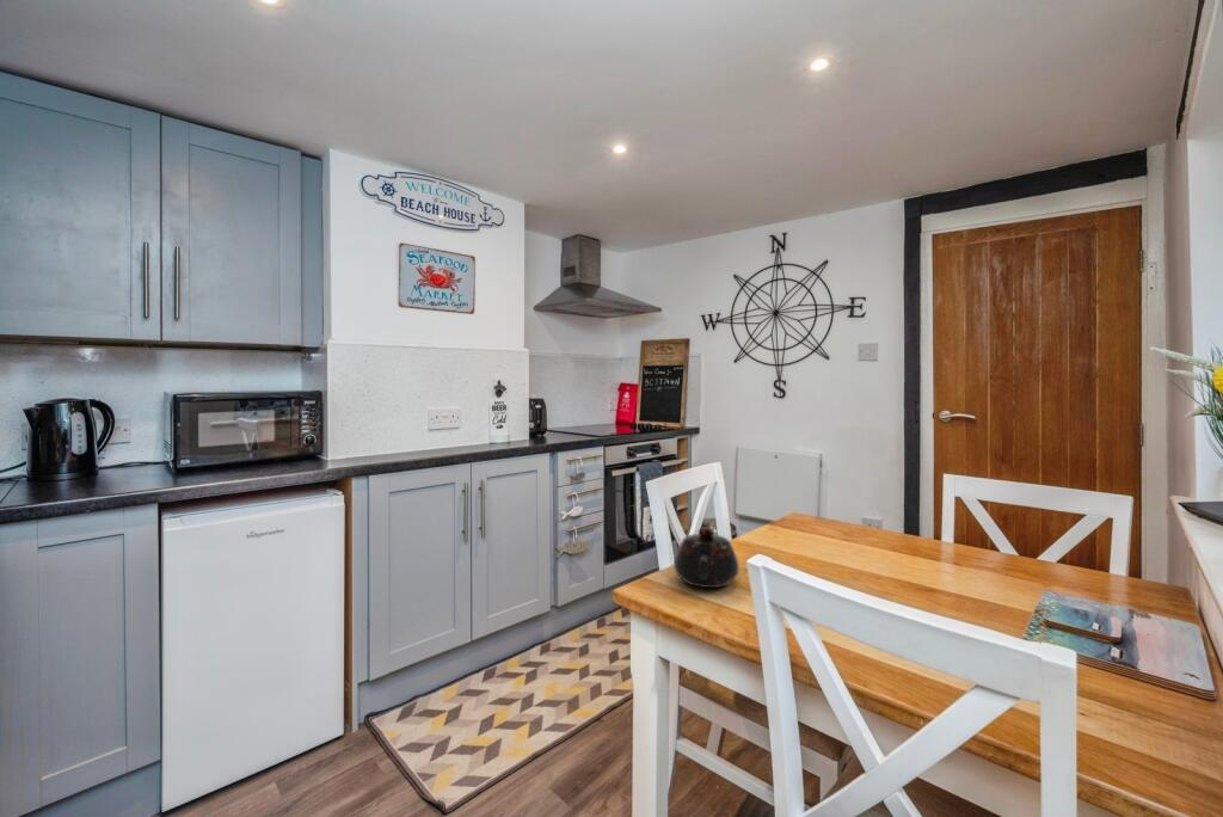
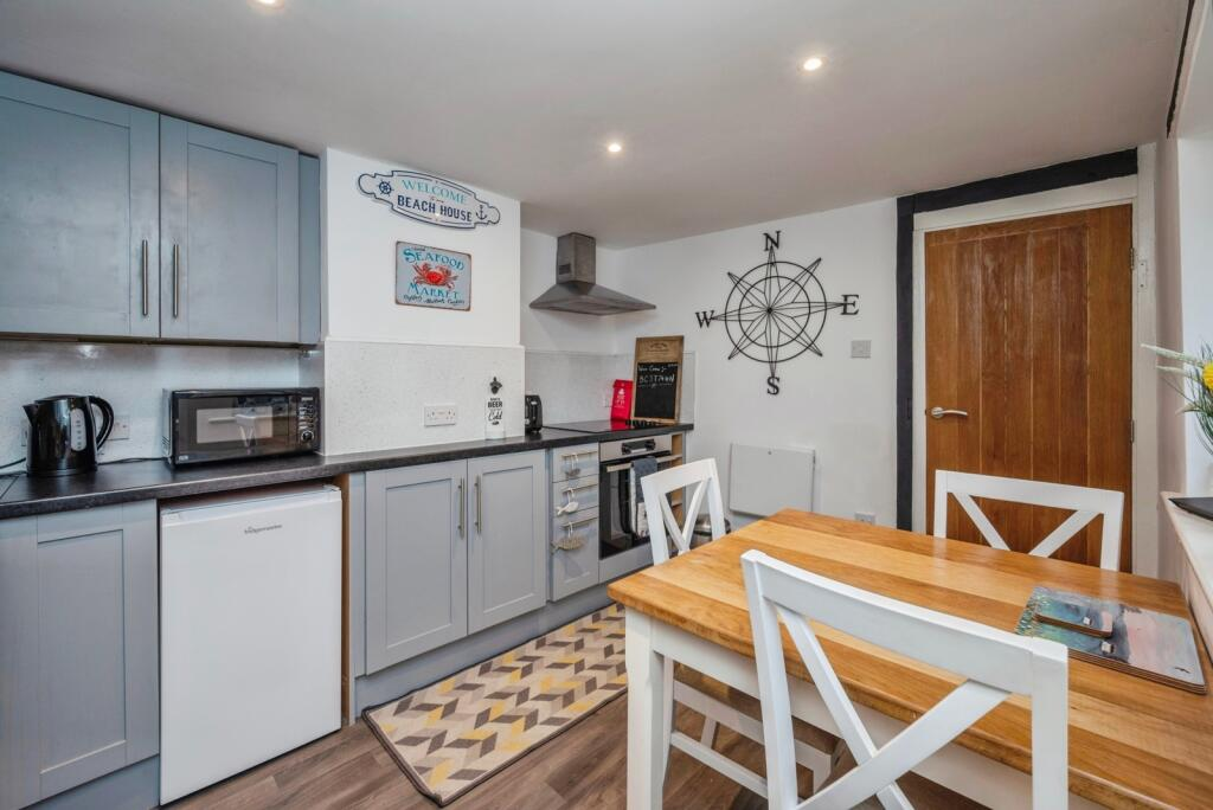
- teapot (706, 553)
